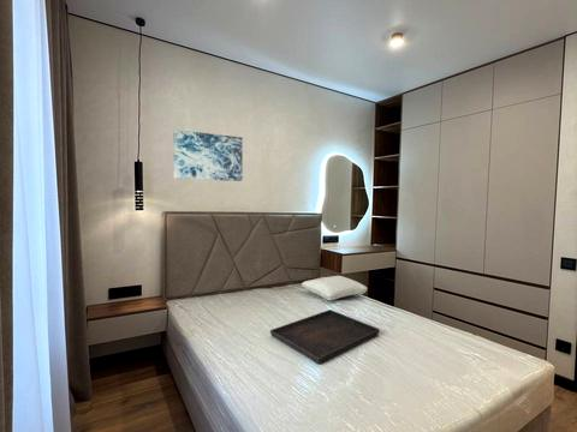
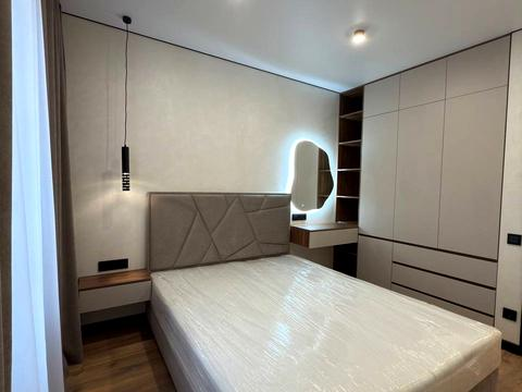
- pillow (333, 287)
- serving tray (325, 332)
- wall art (209, 156)
